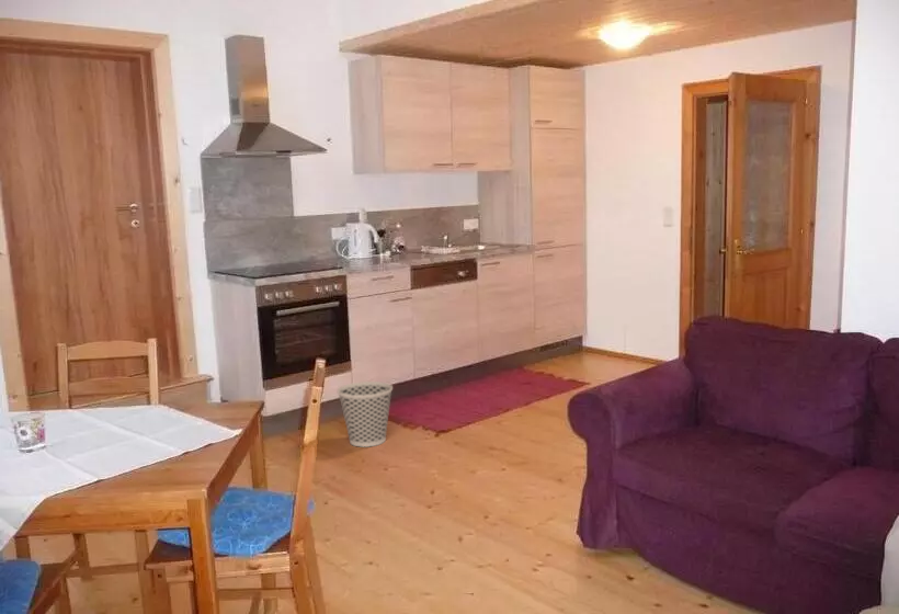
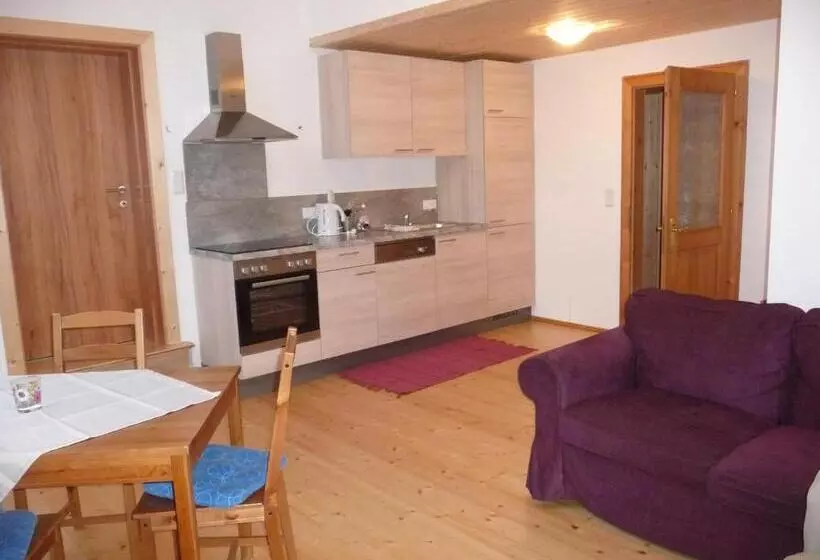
- wastebasket (366, 414)
